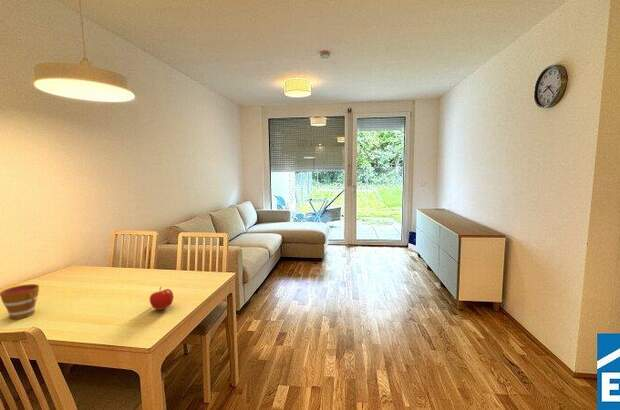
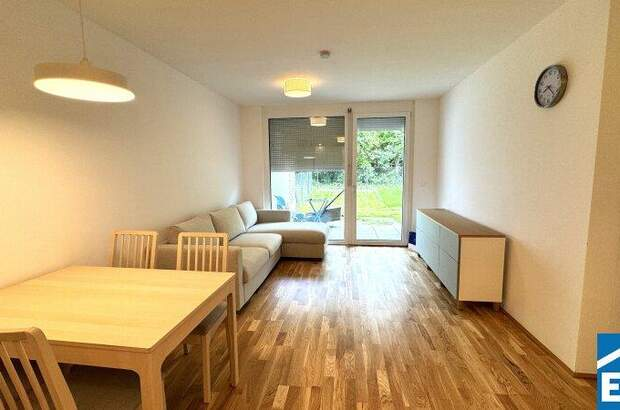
- cup (23, 302)
- fruit (161, 298)
